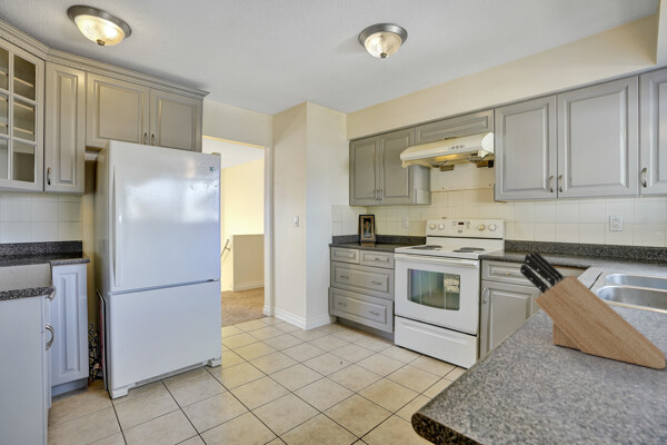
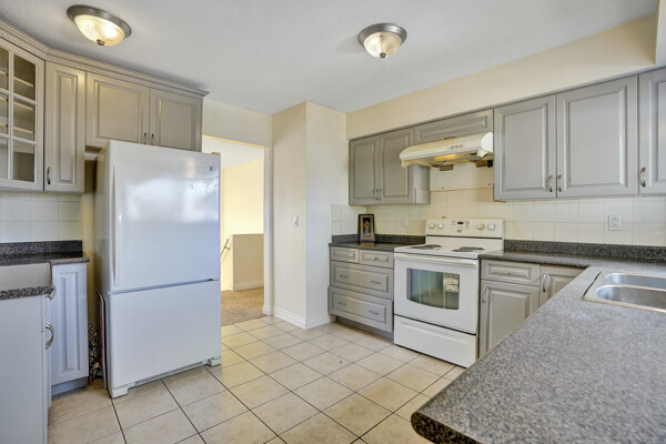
- knife block (584, 300)
